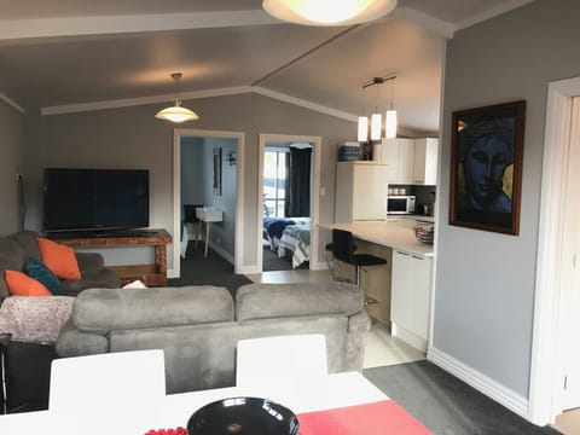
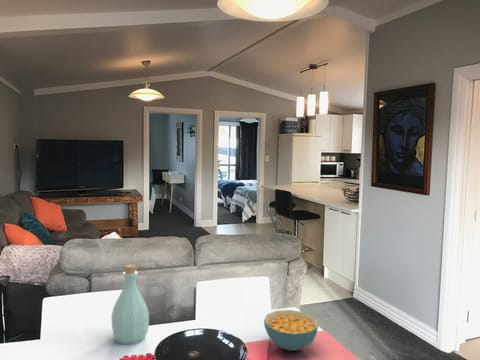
+ bottle (130, 302)
+ cereal bowl (290, 333)
